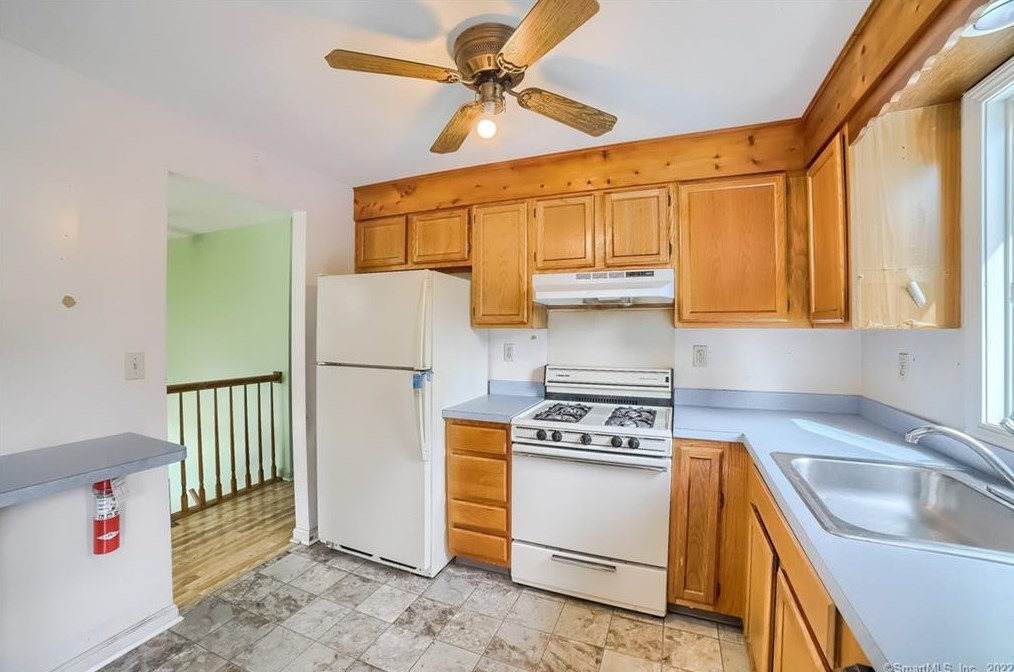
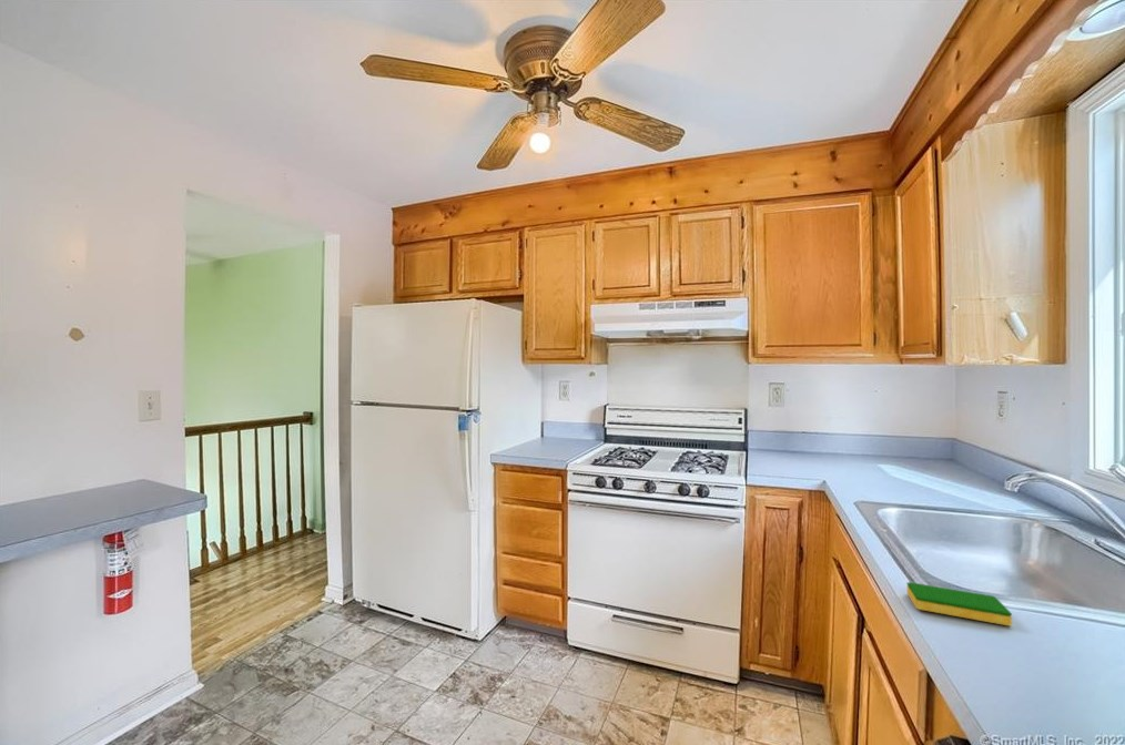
+ dish sponge (955, 602)
